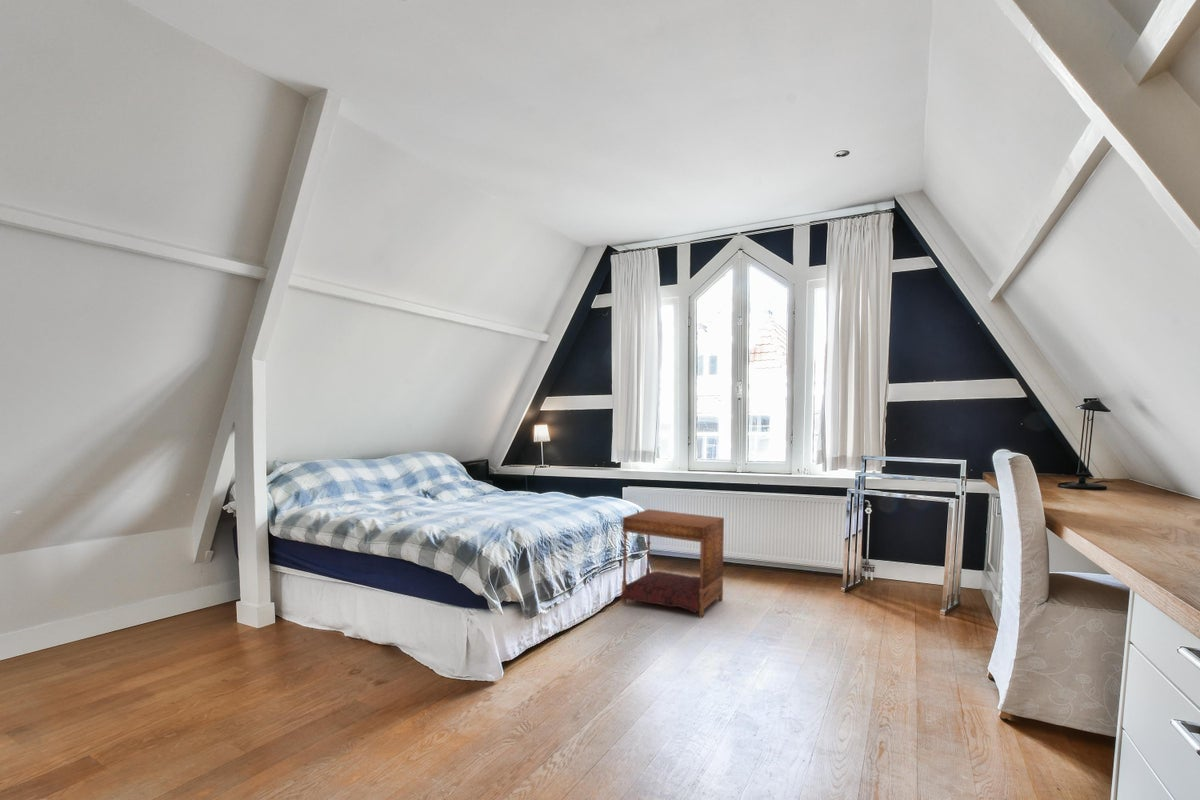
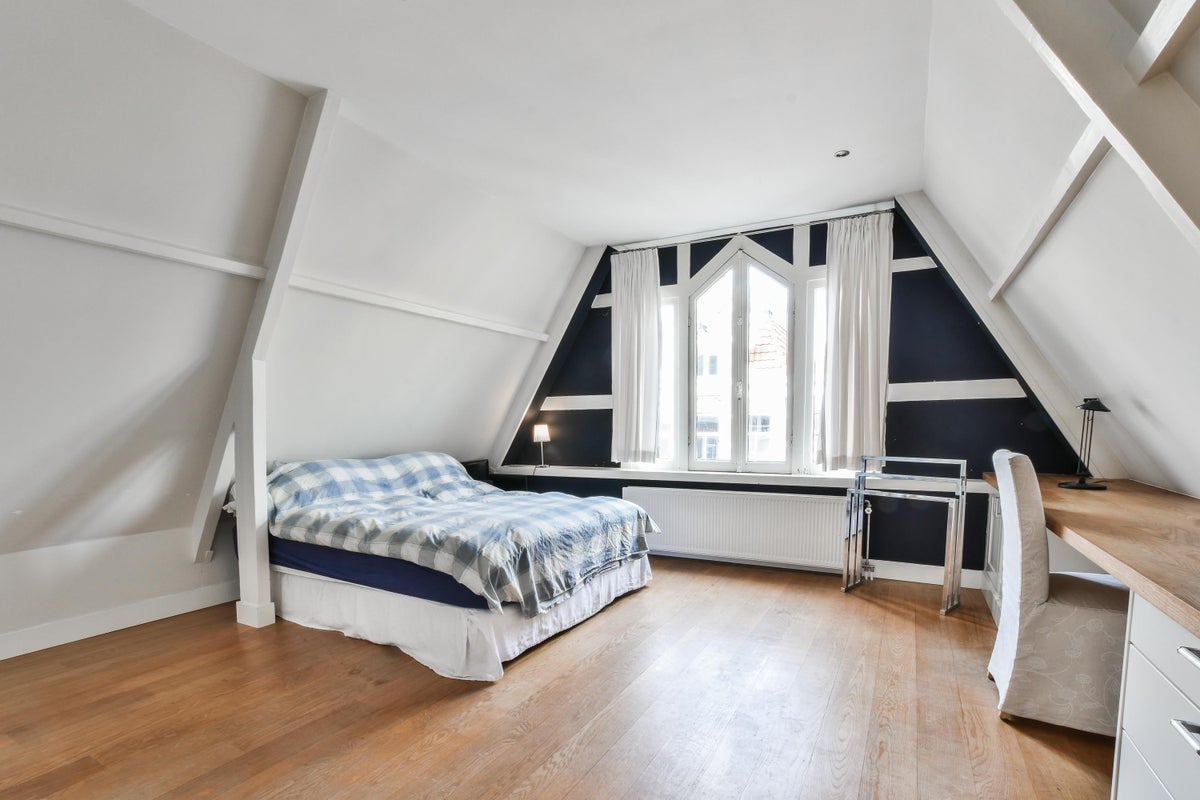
- canopy bed (672, 573)
